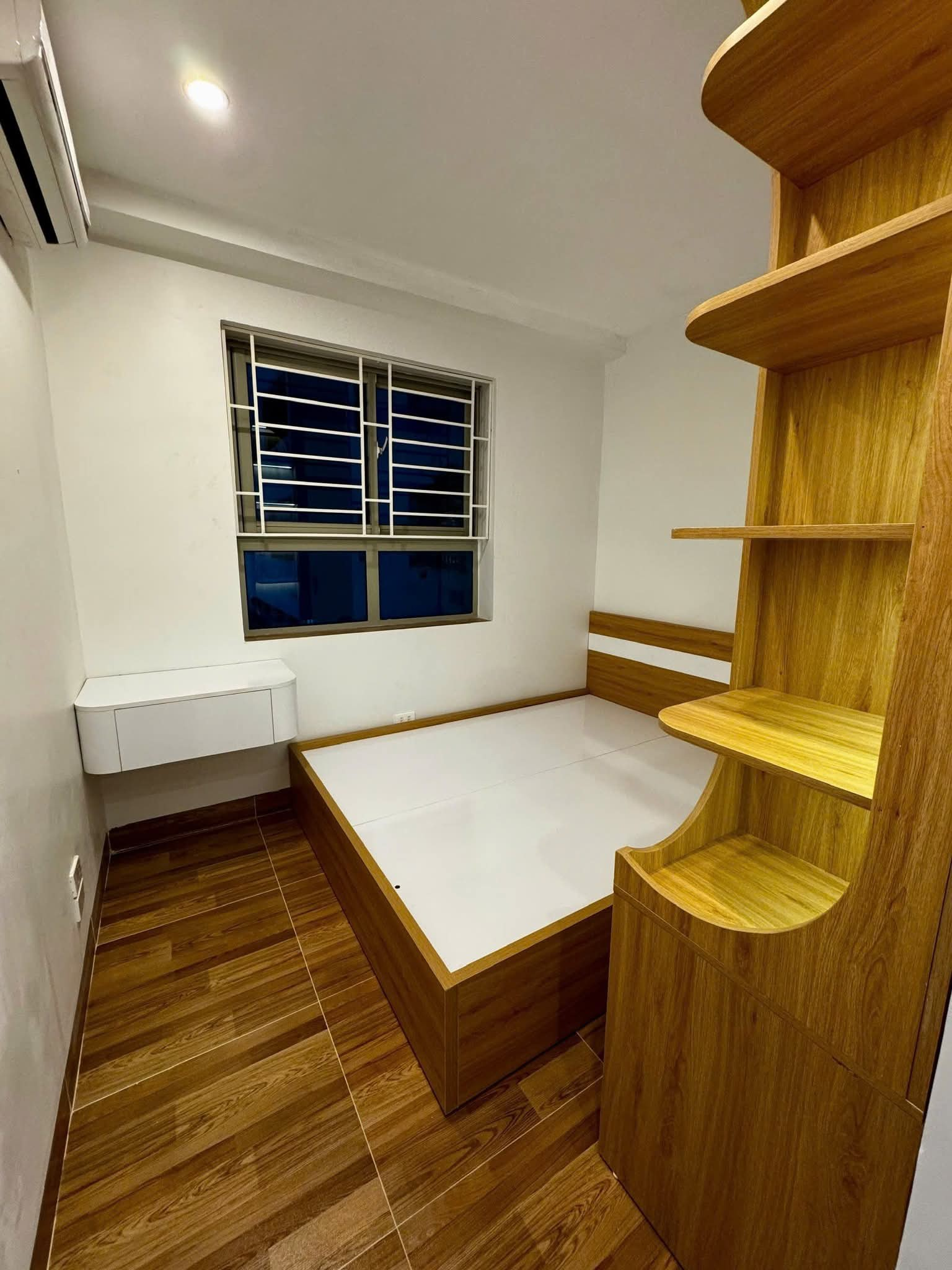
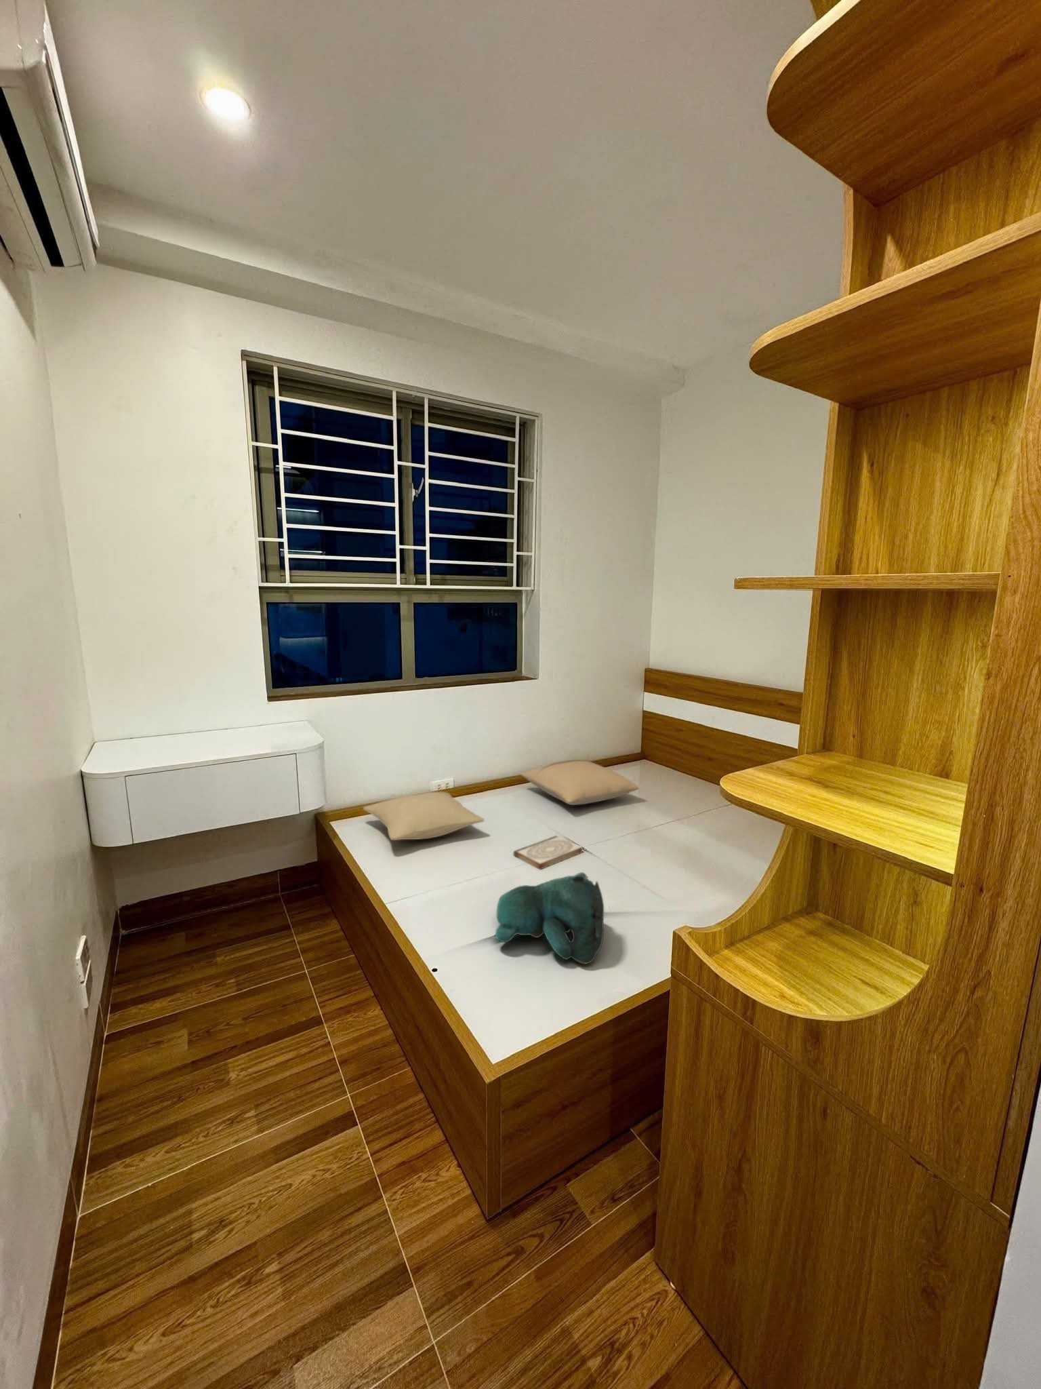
+ teddy bear (551, 902)
+ book (548, 851)
+ pillow (422, 814)
+ pillow (578, 781)
